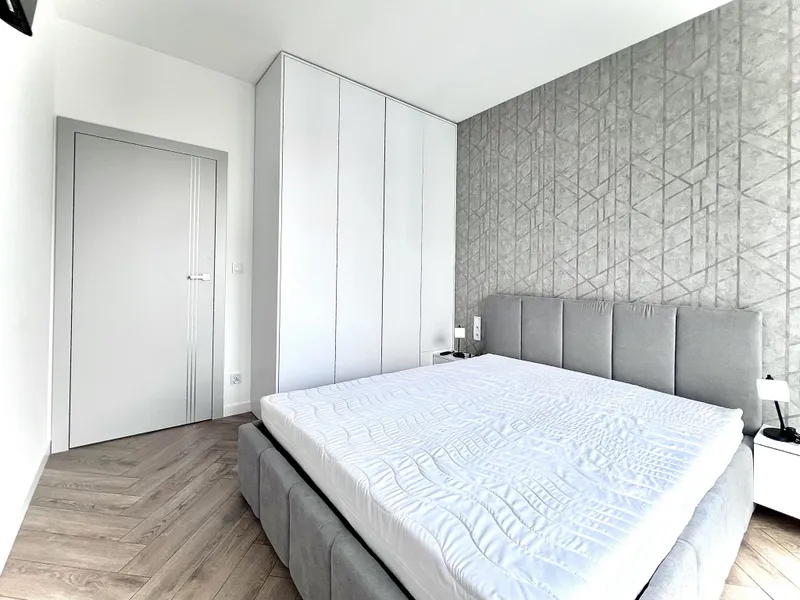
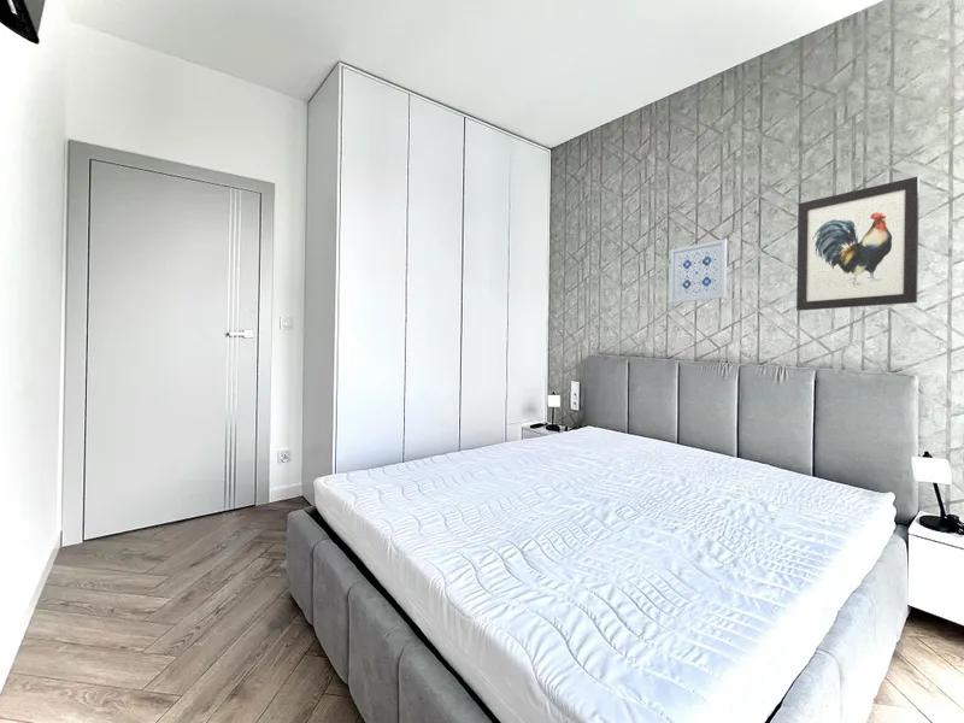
+ wall art (696, 272)
+ wall art (853, 248)
